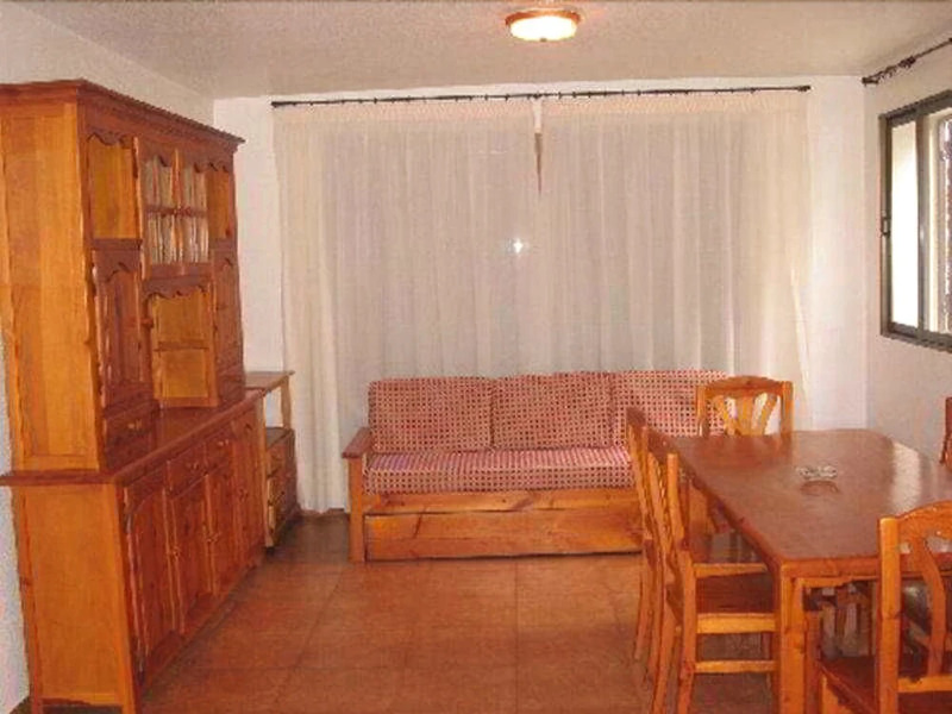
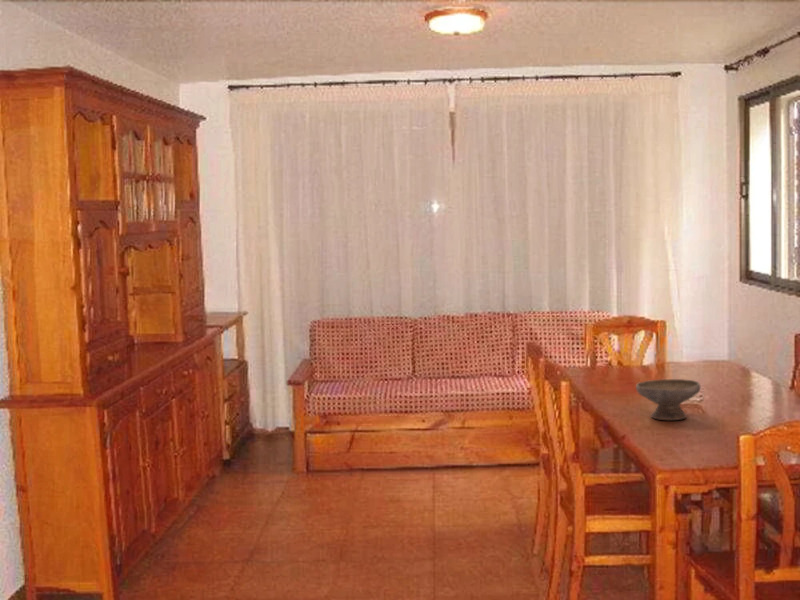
+ bowl (668, 399)
